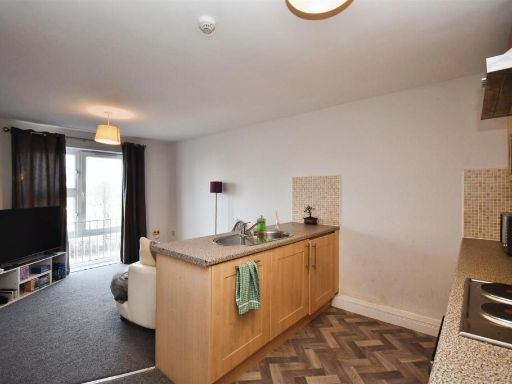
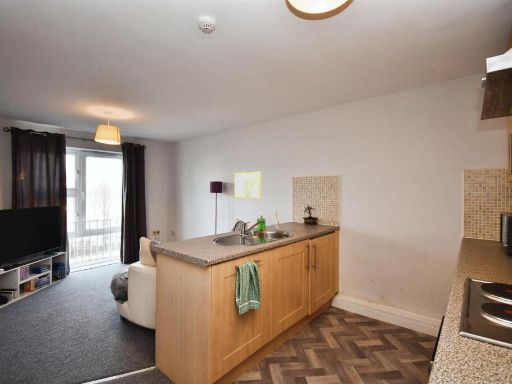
+ wall art (247, 185)
